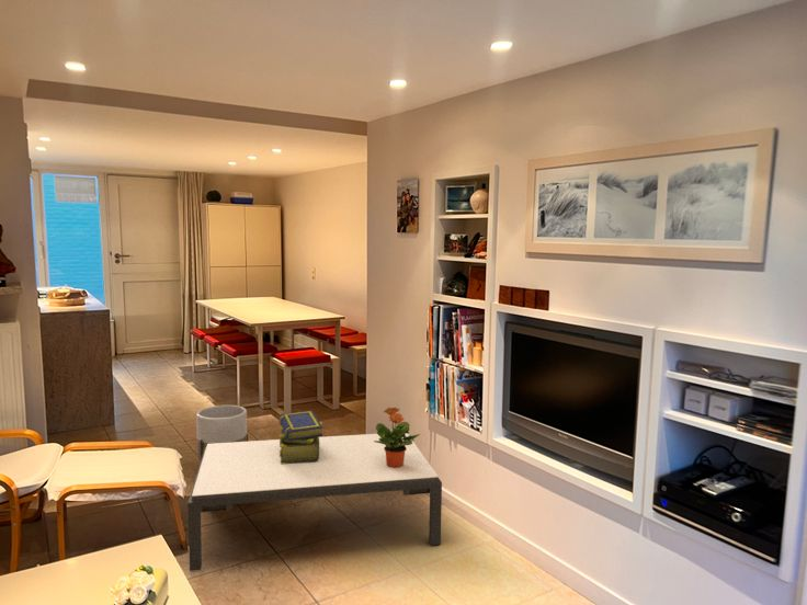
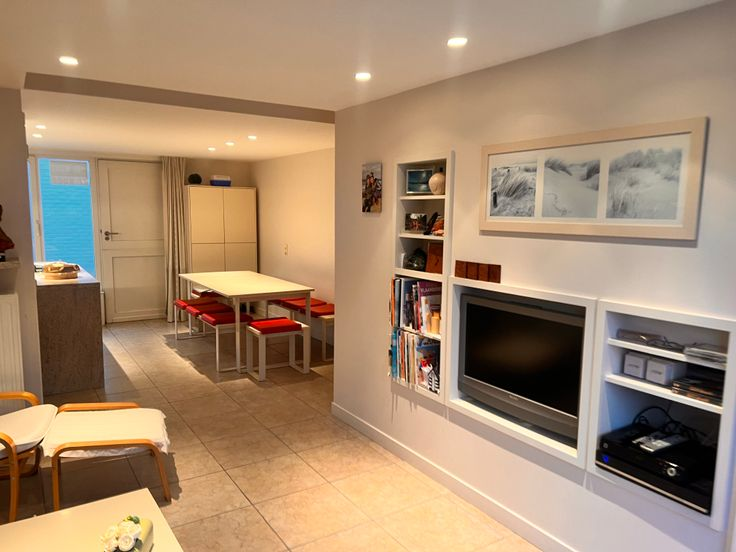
- coffee table (315, 490)
- planter (221, 442)
- stack of books (300, 435)
- potted plant (394, 436)
